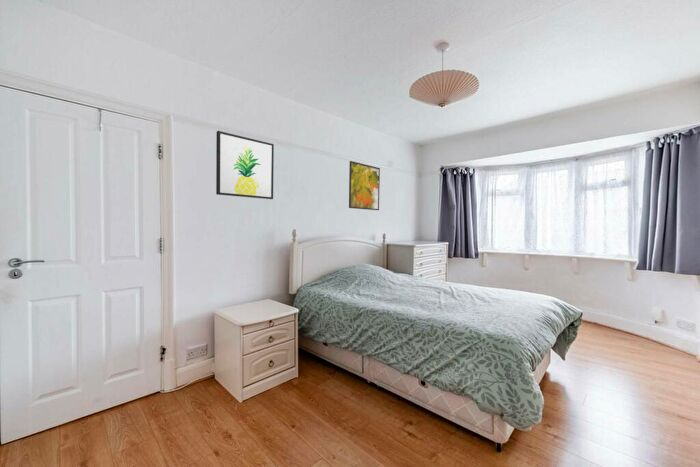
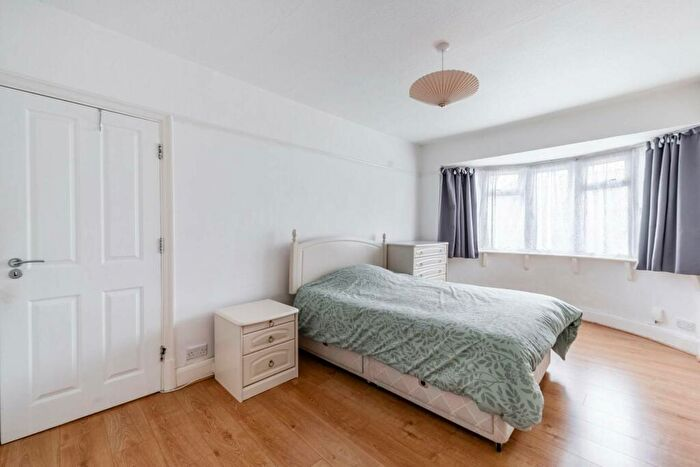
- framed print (365, 187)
- wall art (246, 167)
